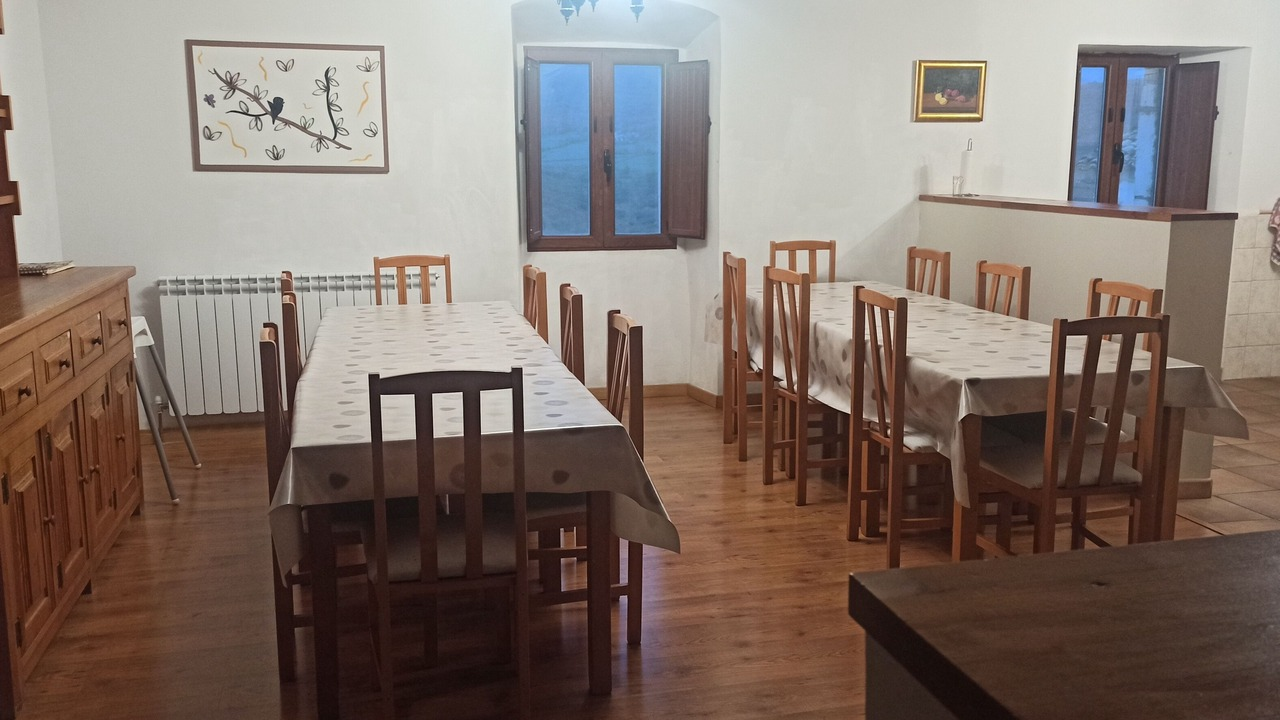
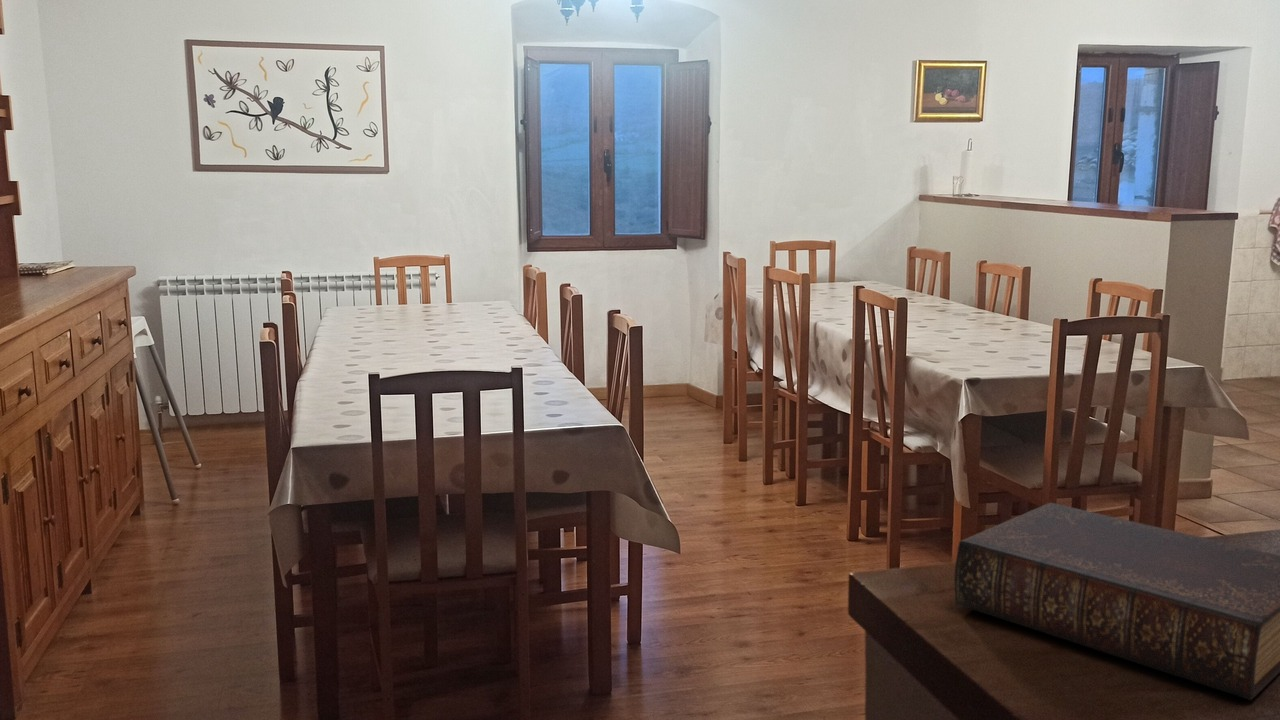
+ book (1133, 586)
